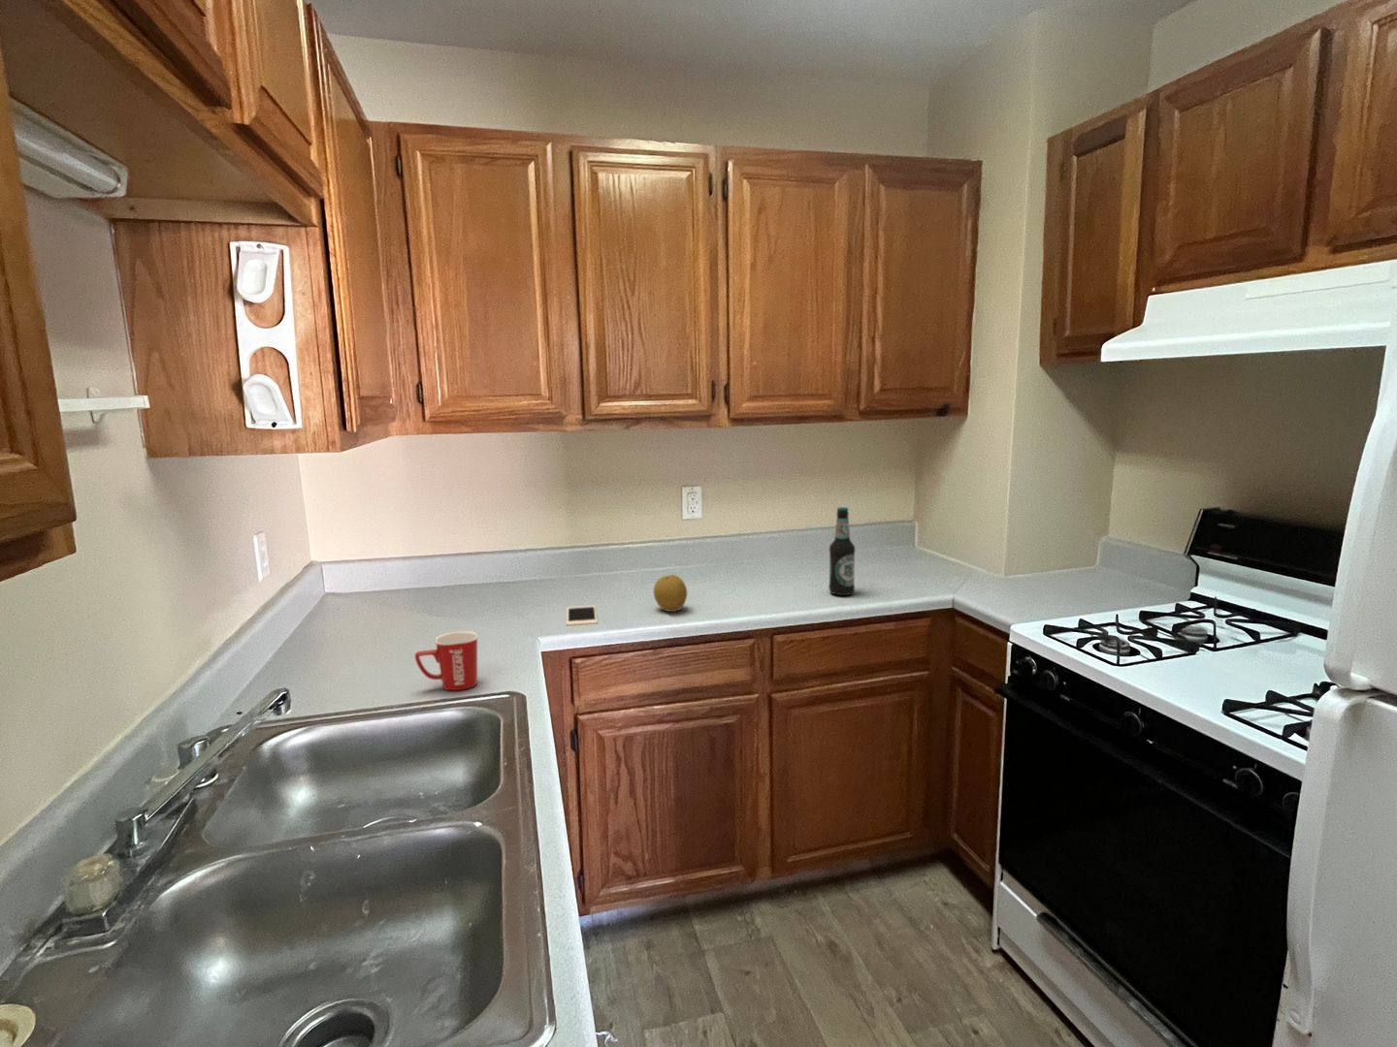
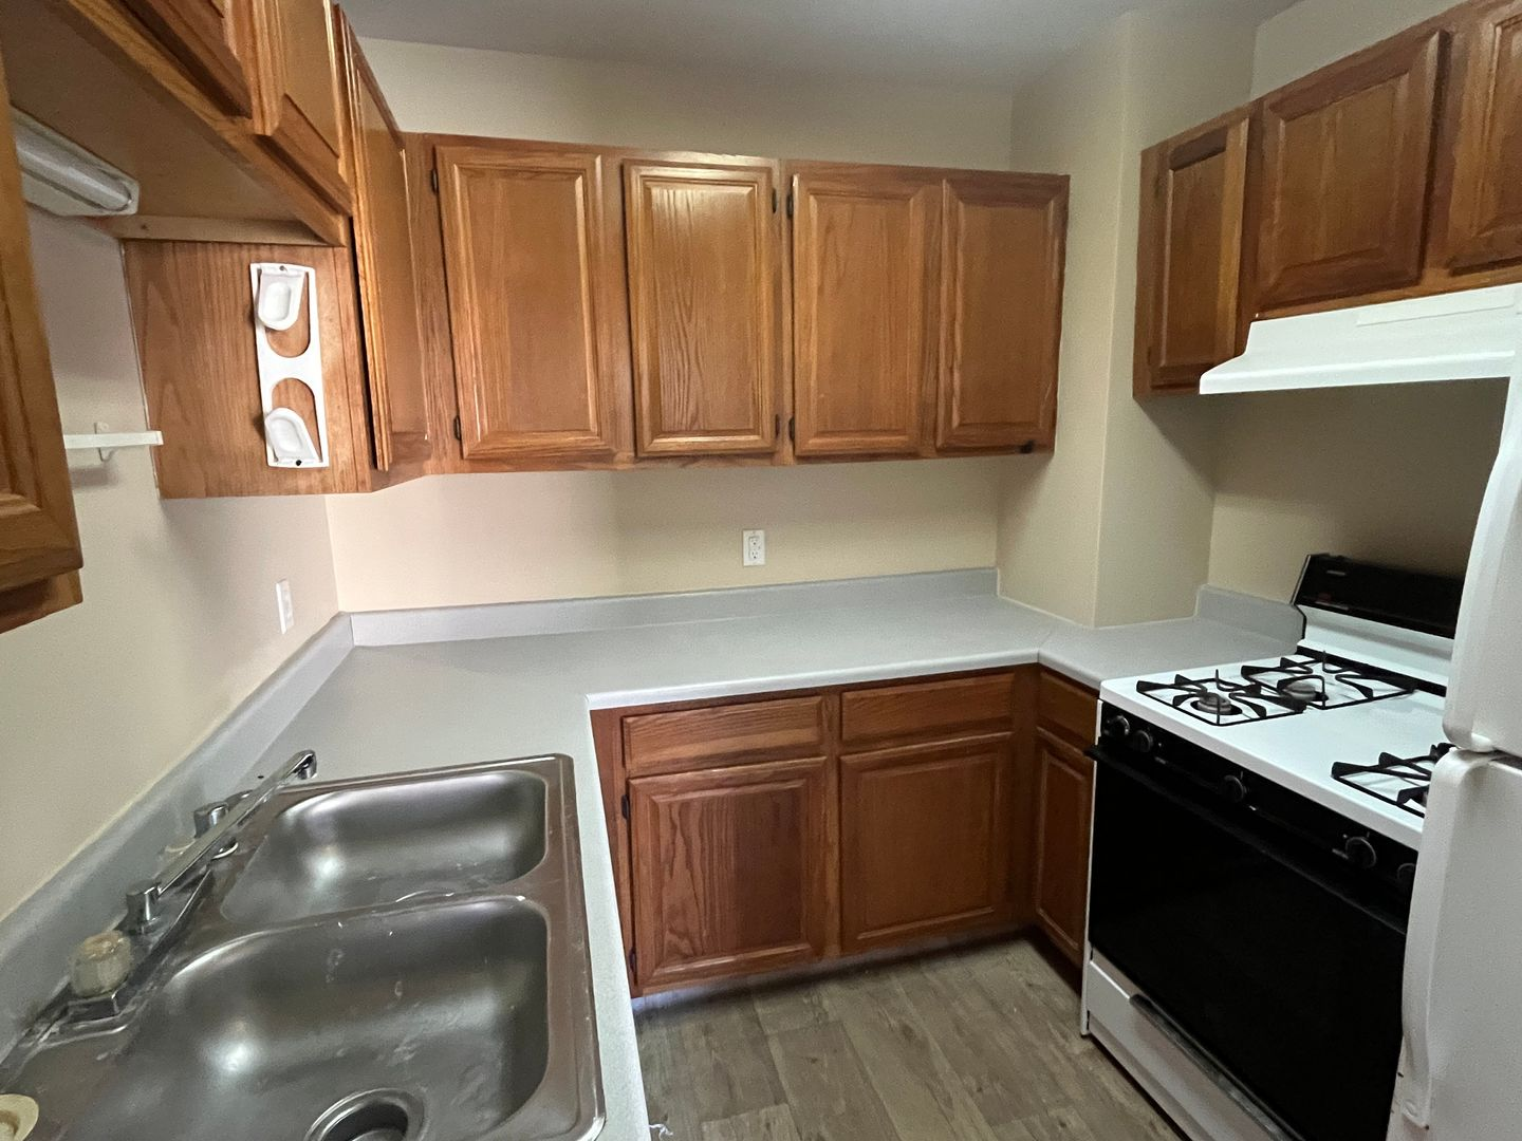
- cell phone (581, 615)
- bottle (843, 551)
- fruit (670, 593)
- mug (448, 662)
